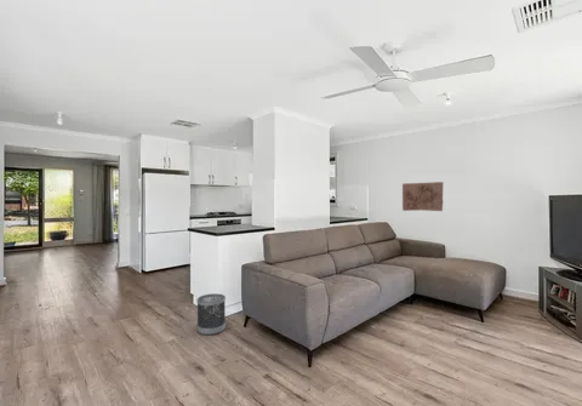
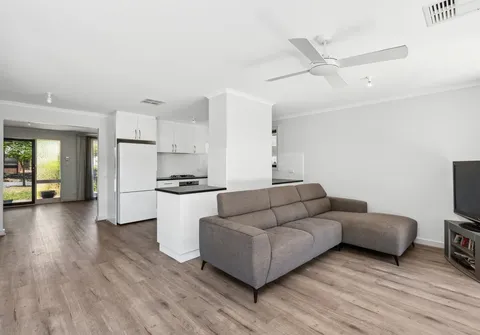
- relief panel (421, 196)
- wastebasket (211, 313)
